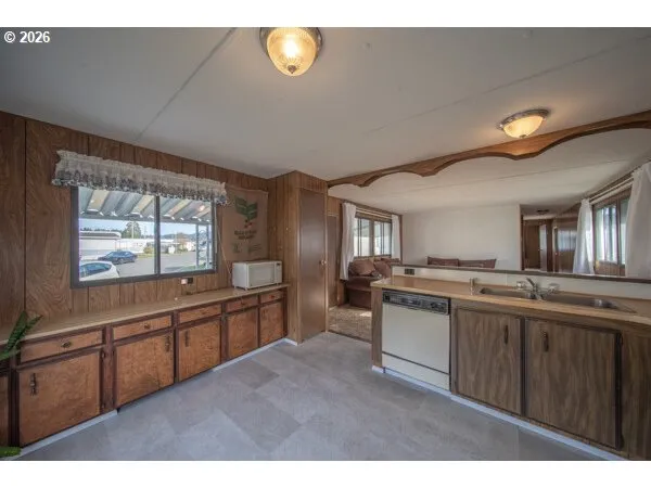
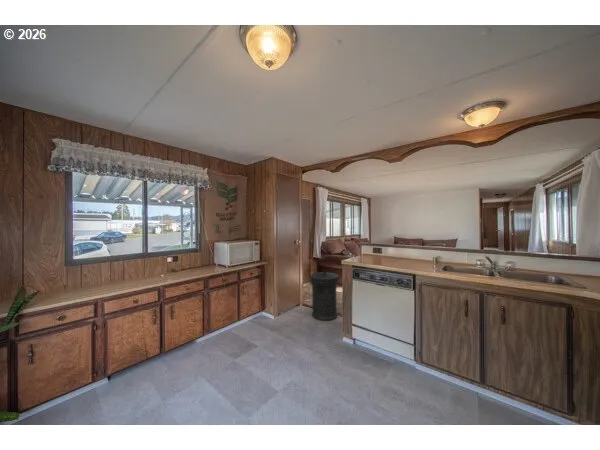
+ trash can (324, 293)
